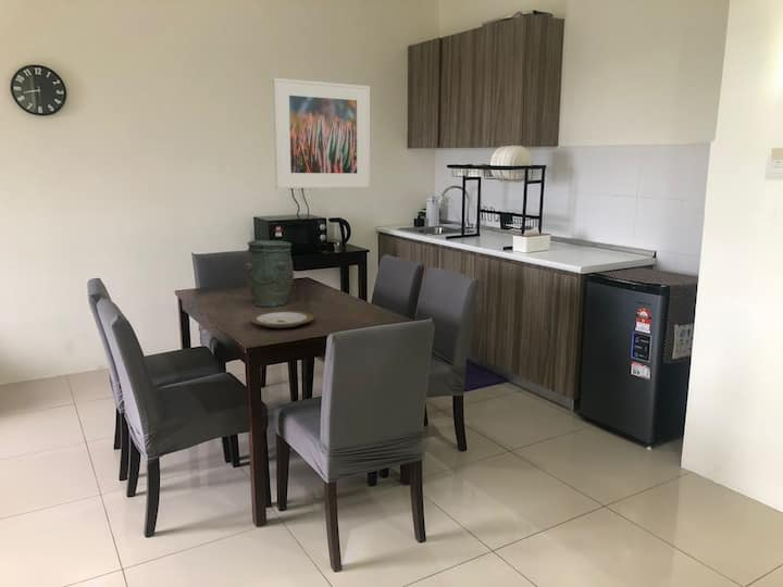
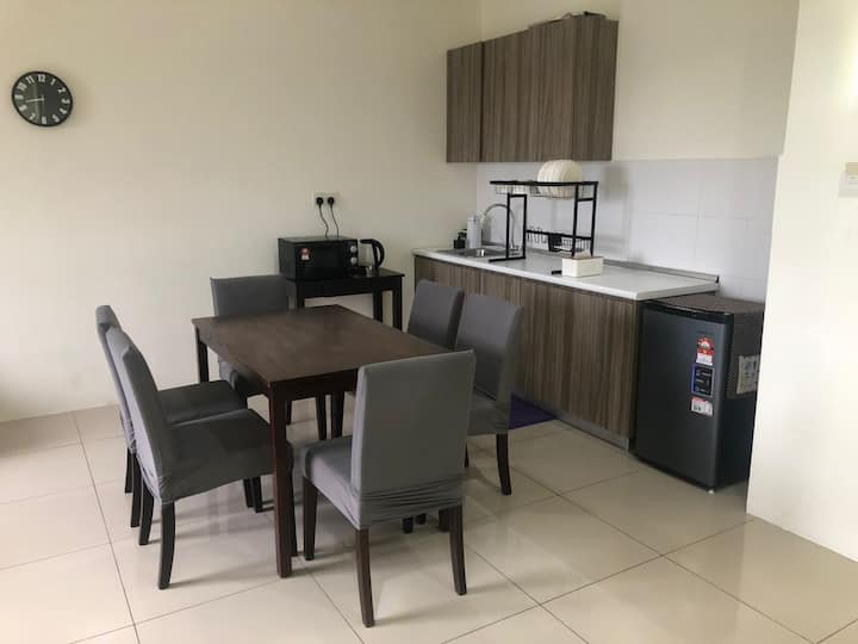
- plate (282, 320)
- vase (269, 272)
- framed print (324, 136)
